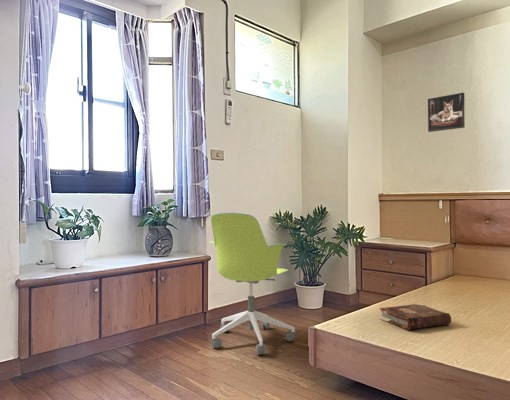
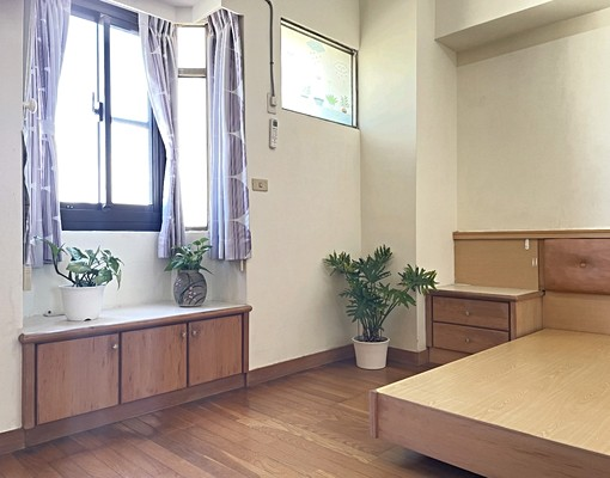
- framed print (445, 112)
- office chair (250, 276)
- book (414, 316)
